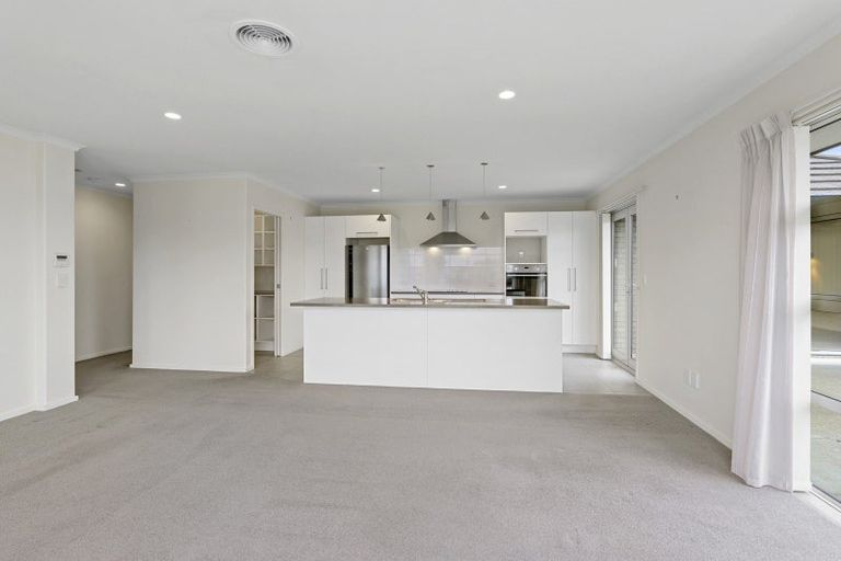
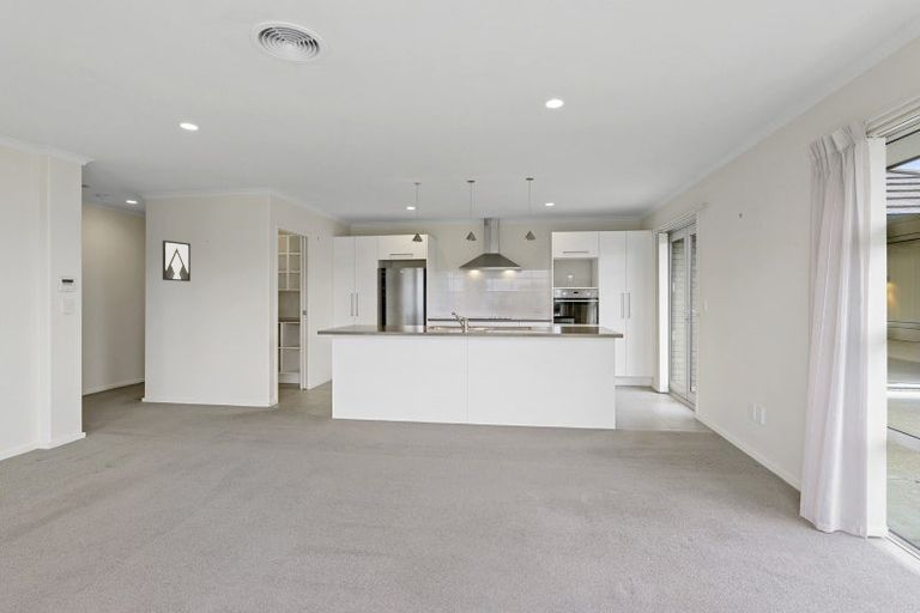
+ wall art (176, 261)
